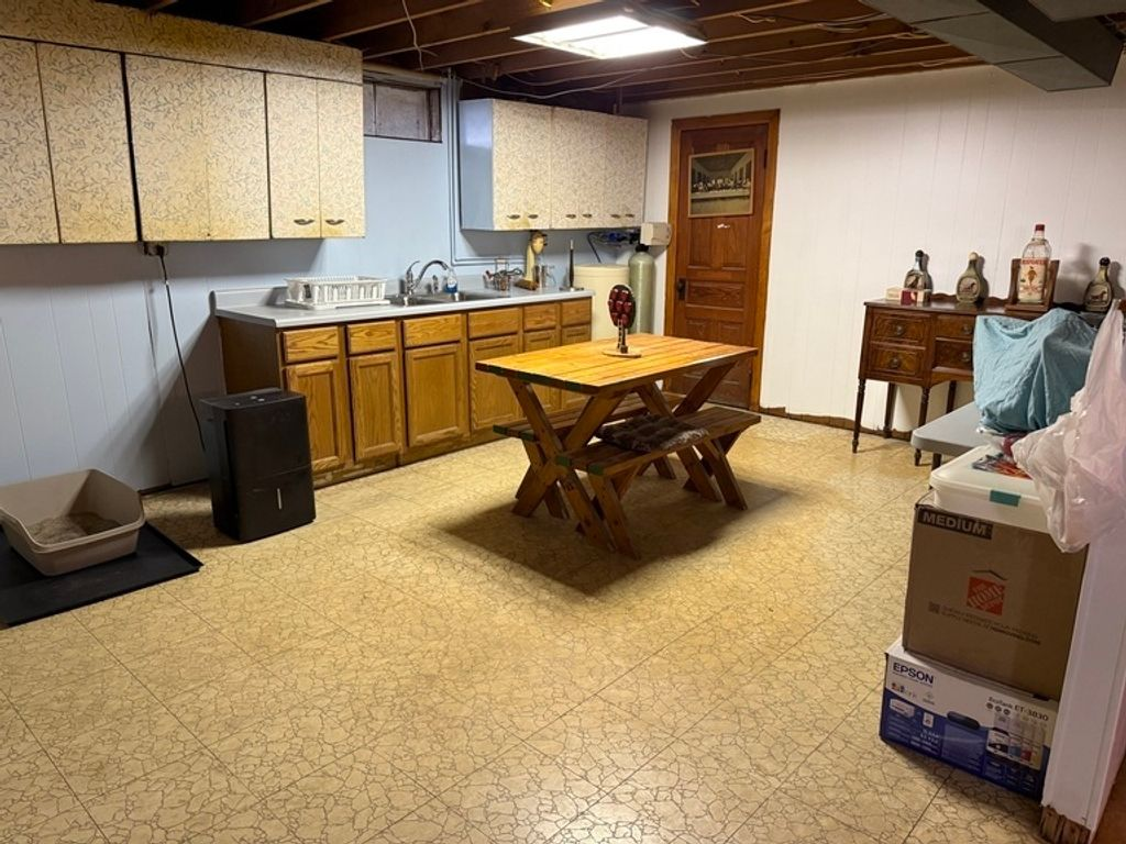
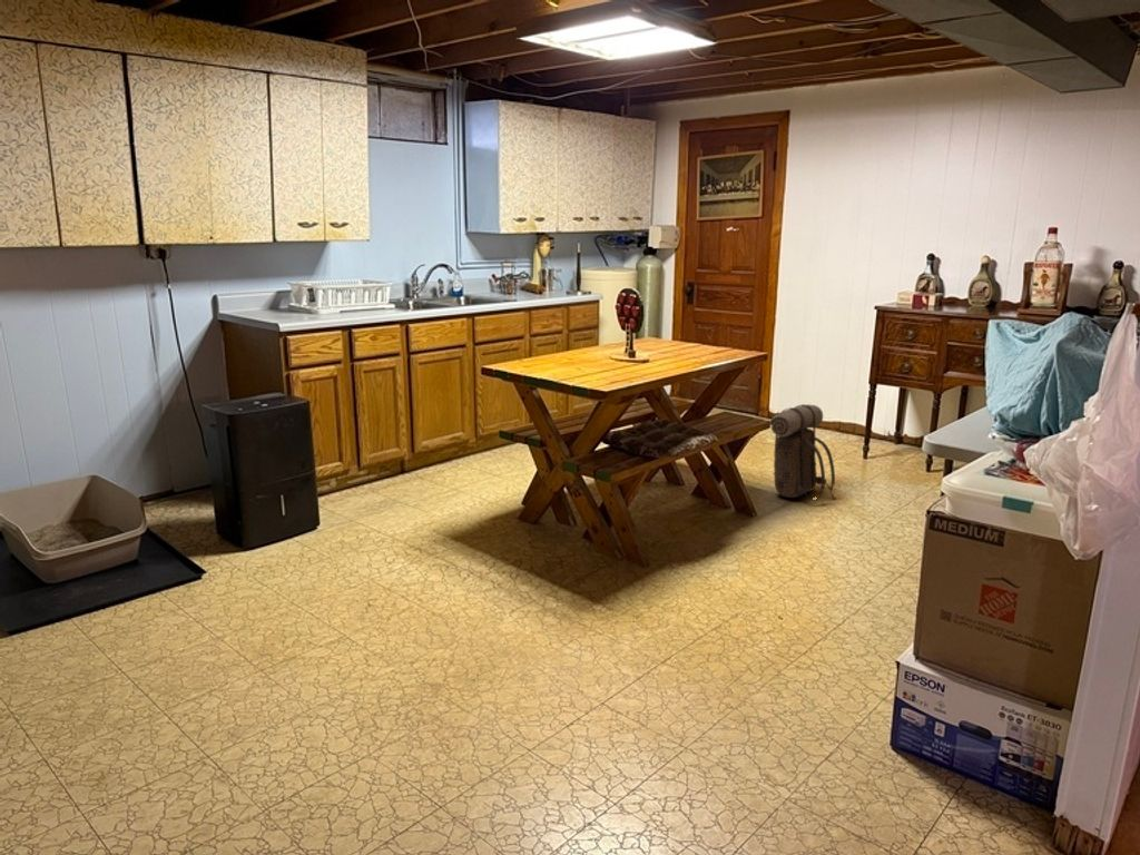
+ backpack (806, 452)
